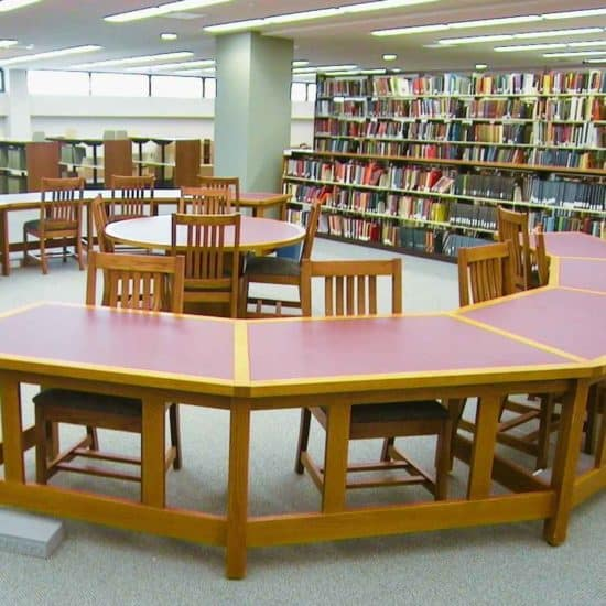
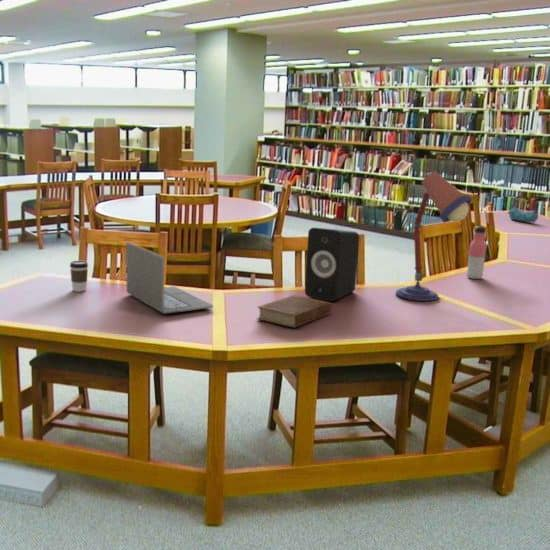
+ laptop (163, 274)
+ desk lamp (419, 235)
+ book (294, 310)
+ speaker (331, 261)
+ pencil case (523, 214)
+ water bottle (477, 252)
+ coffee cup (79, 276)
